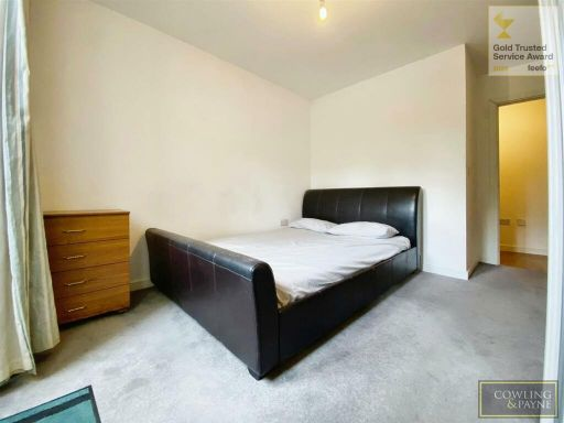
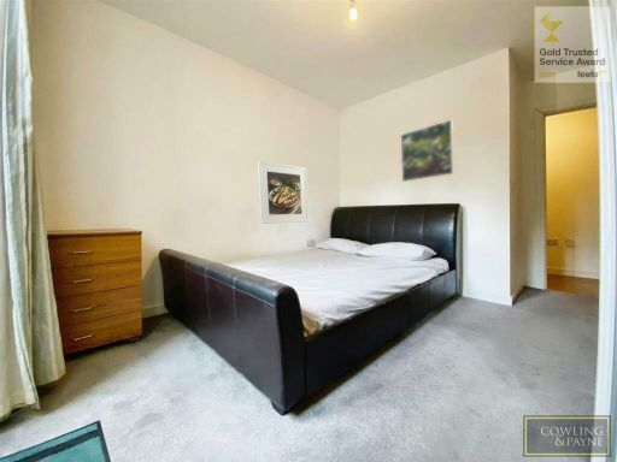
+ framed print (425, 153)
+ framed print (284, 194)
